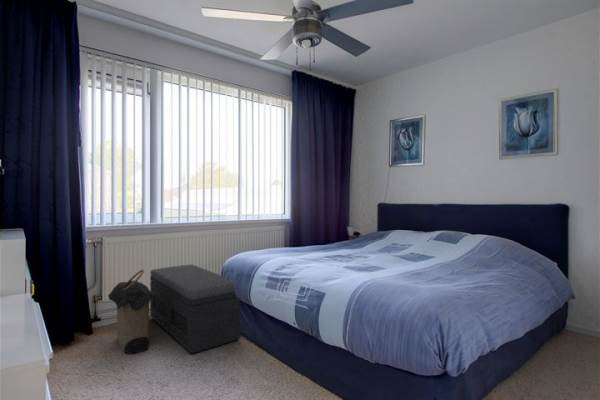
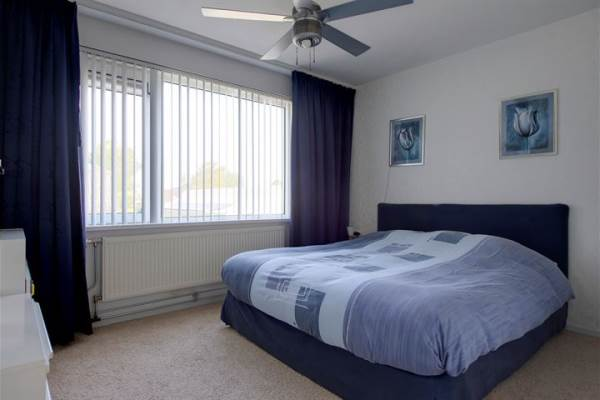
- laundry hamper (130, 306)
- storage bench (191, 301)
